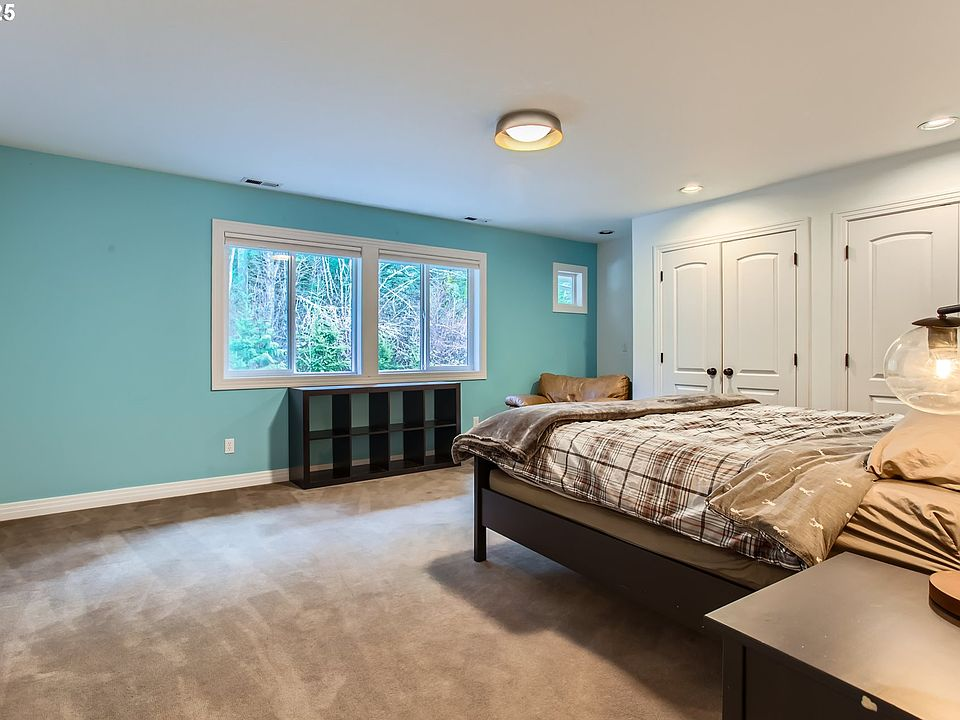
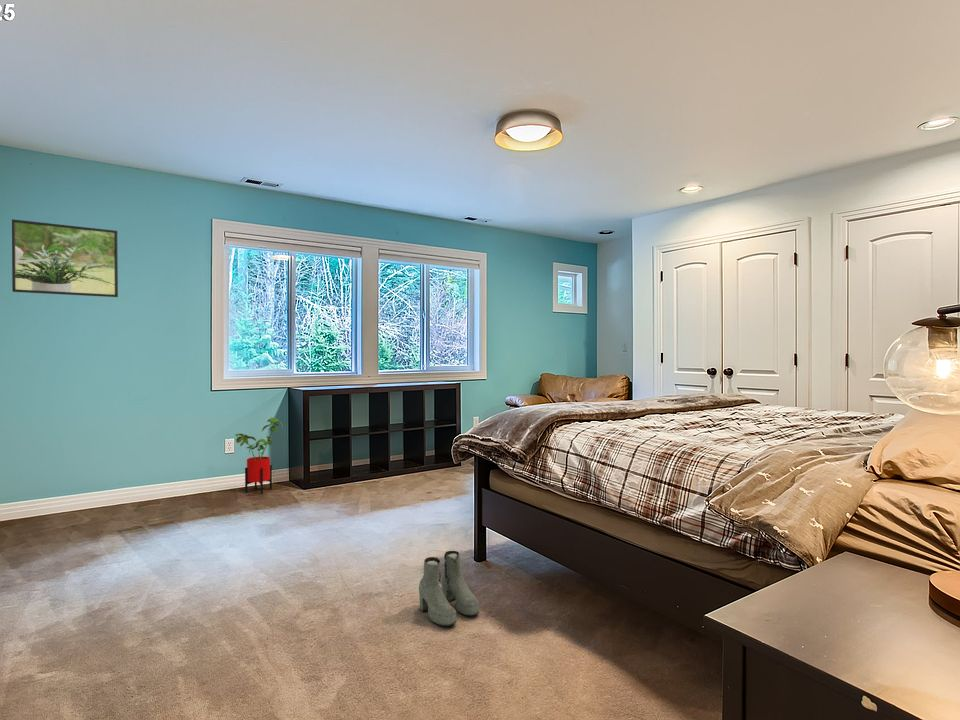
+ house plant (261, 453)
+ boots (448, 584)
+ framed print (67, 260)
